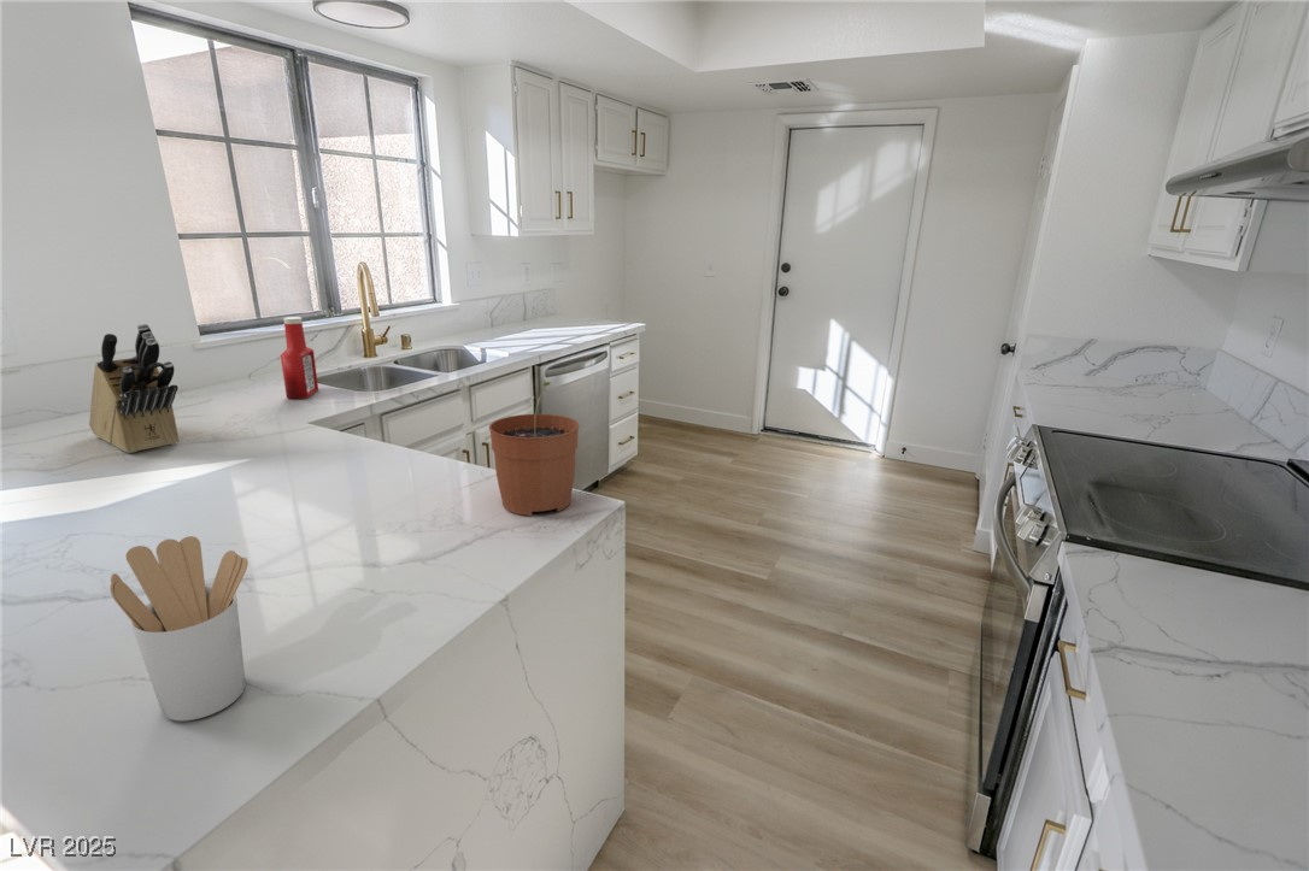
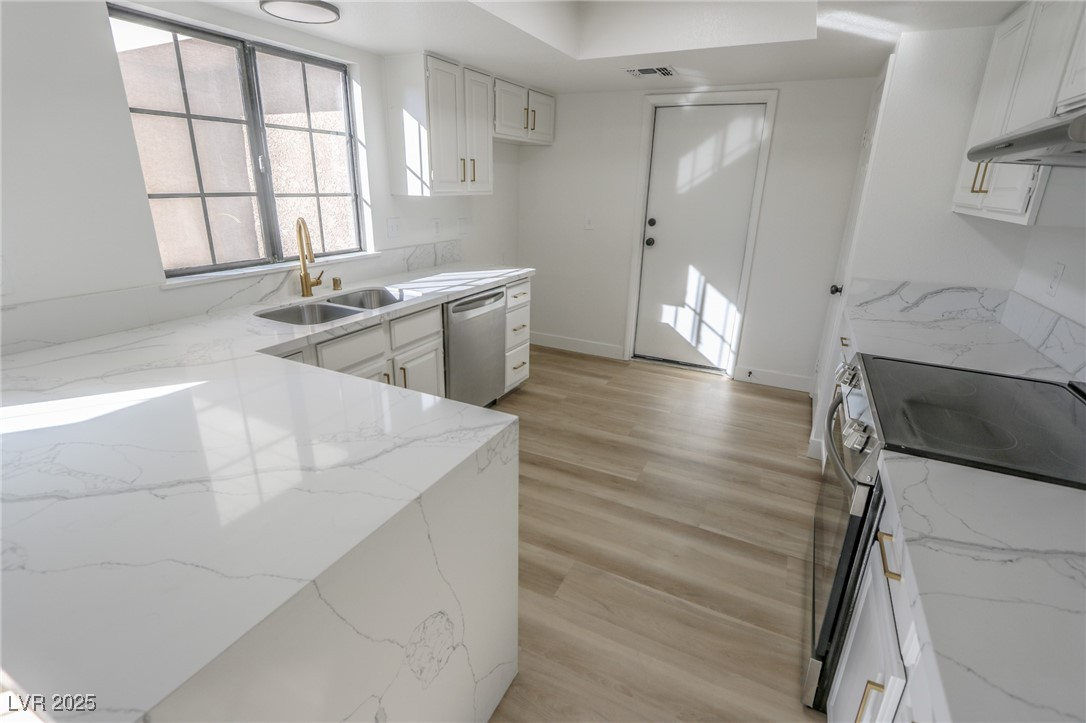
- knife block (128, 383)
- utensil holder (184, 622)
- plant pot (535, 445)
- soap bottle (298, 357)
